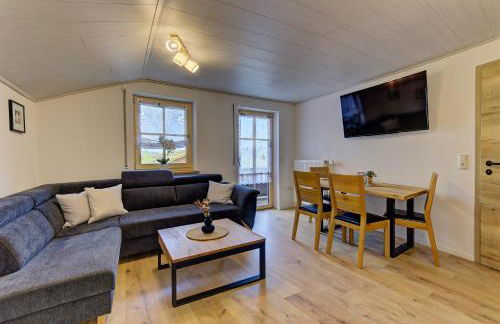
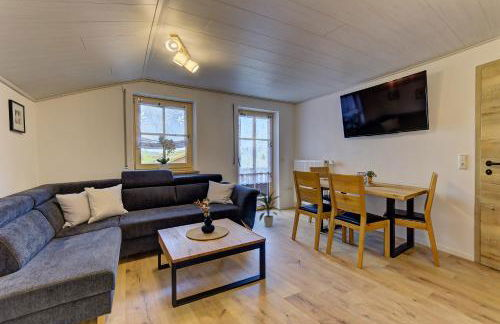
+ indoor plant (267, 207)
